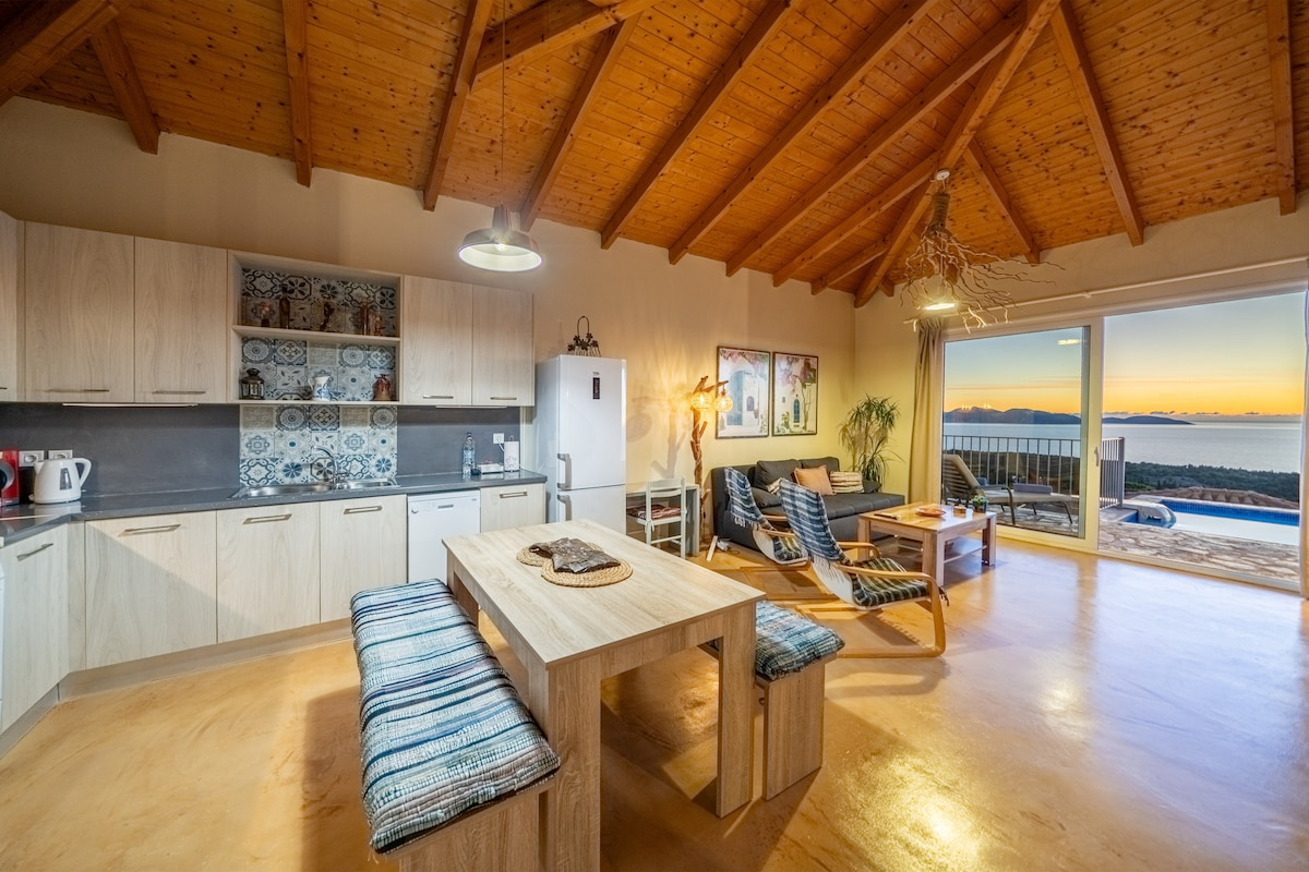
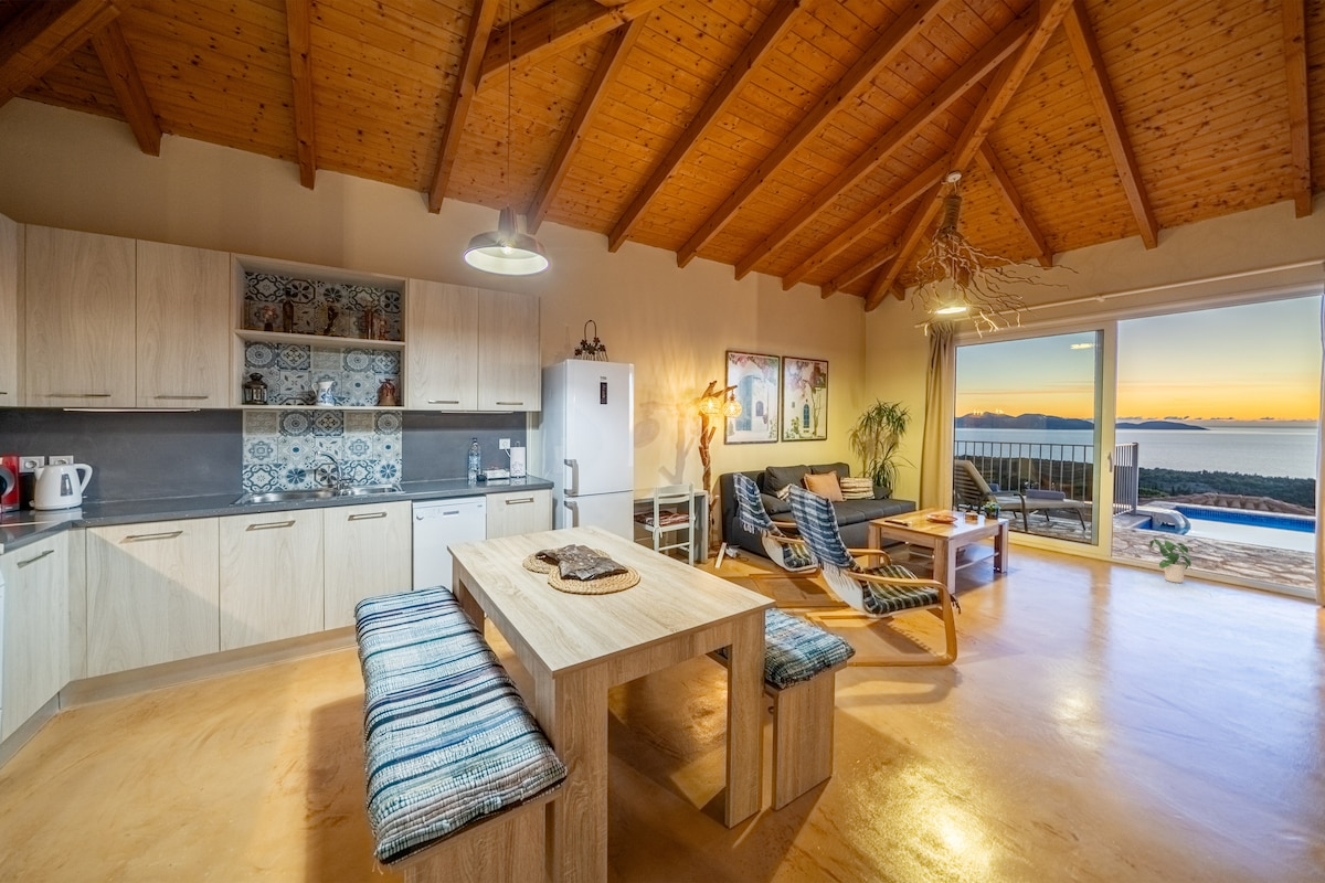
+ potted plant (1172, 560)
